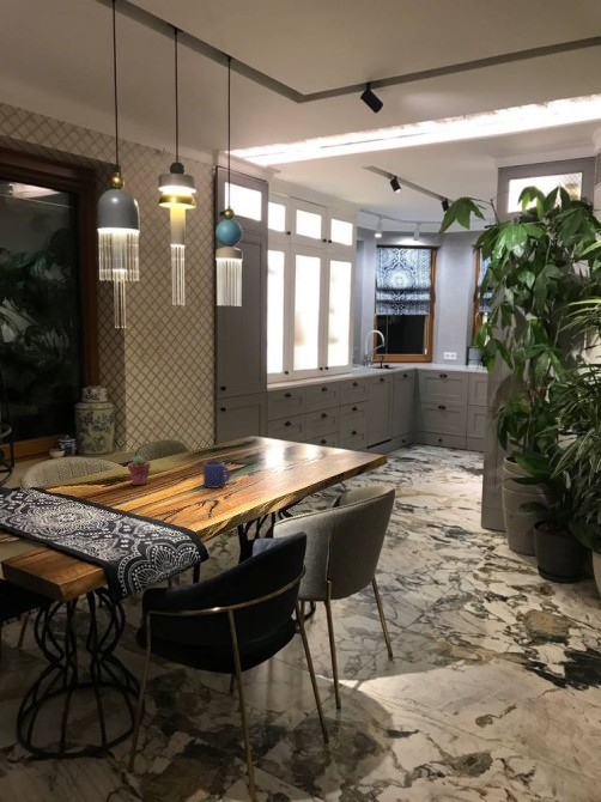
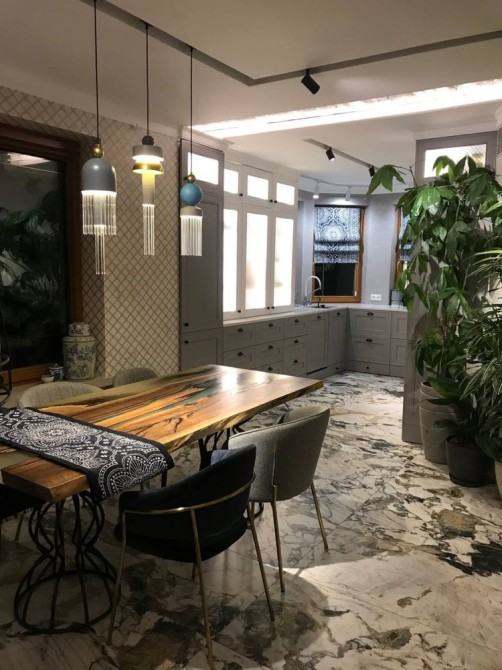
- potted succulent (139, 469)
- mug (217, 474)
